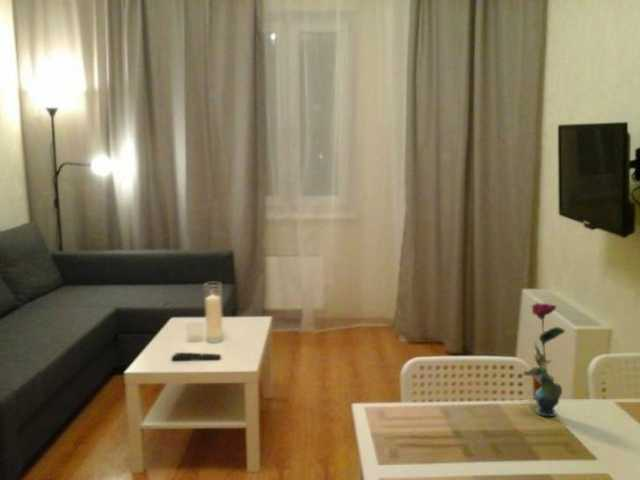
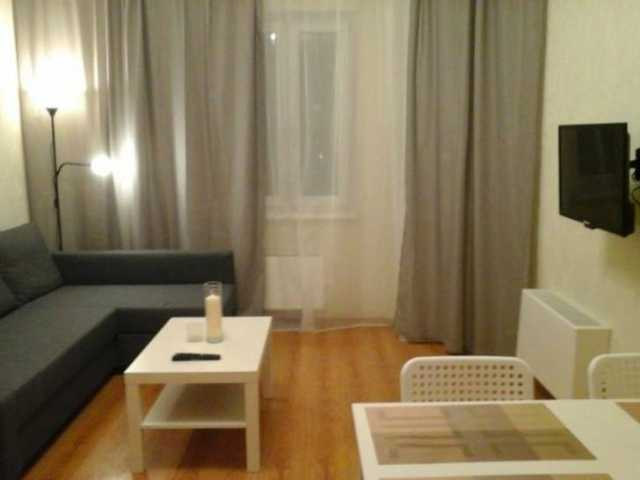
- vase (542, 361)
